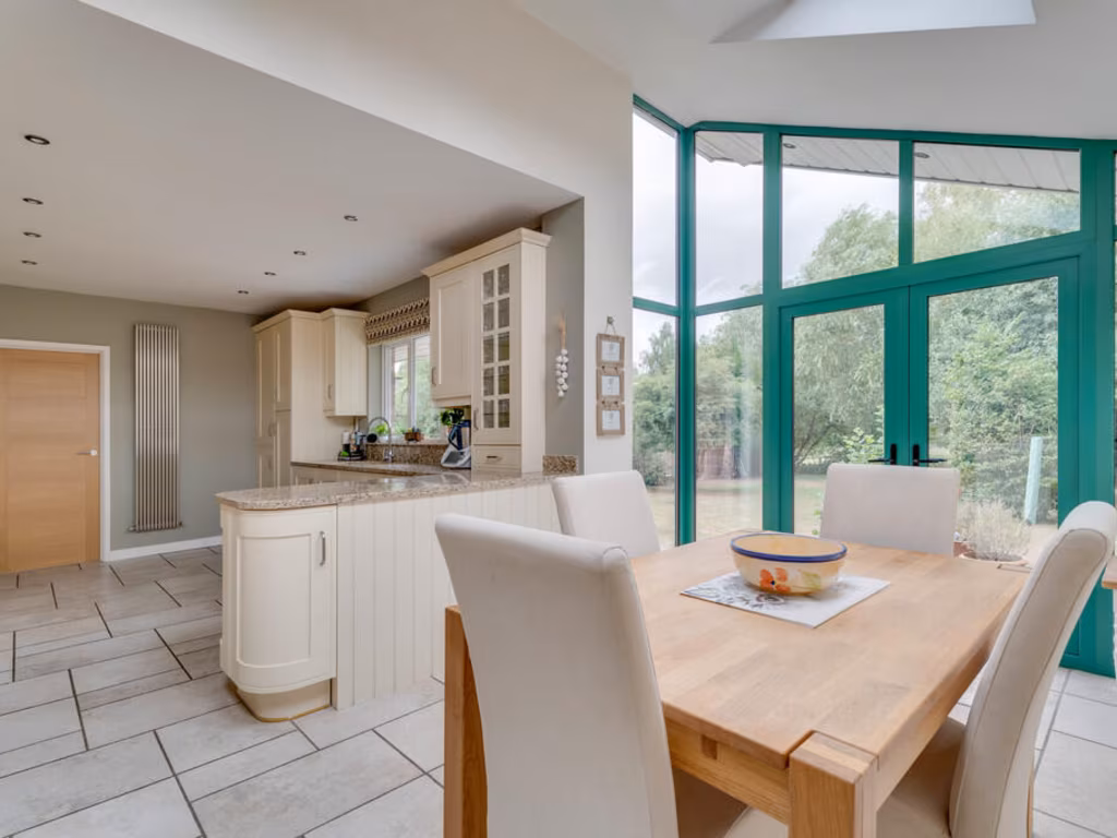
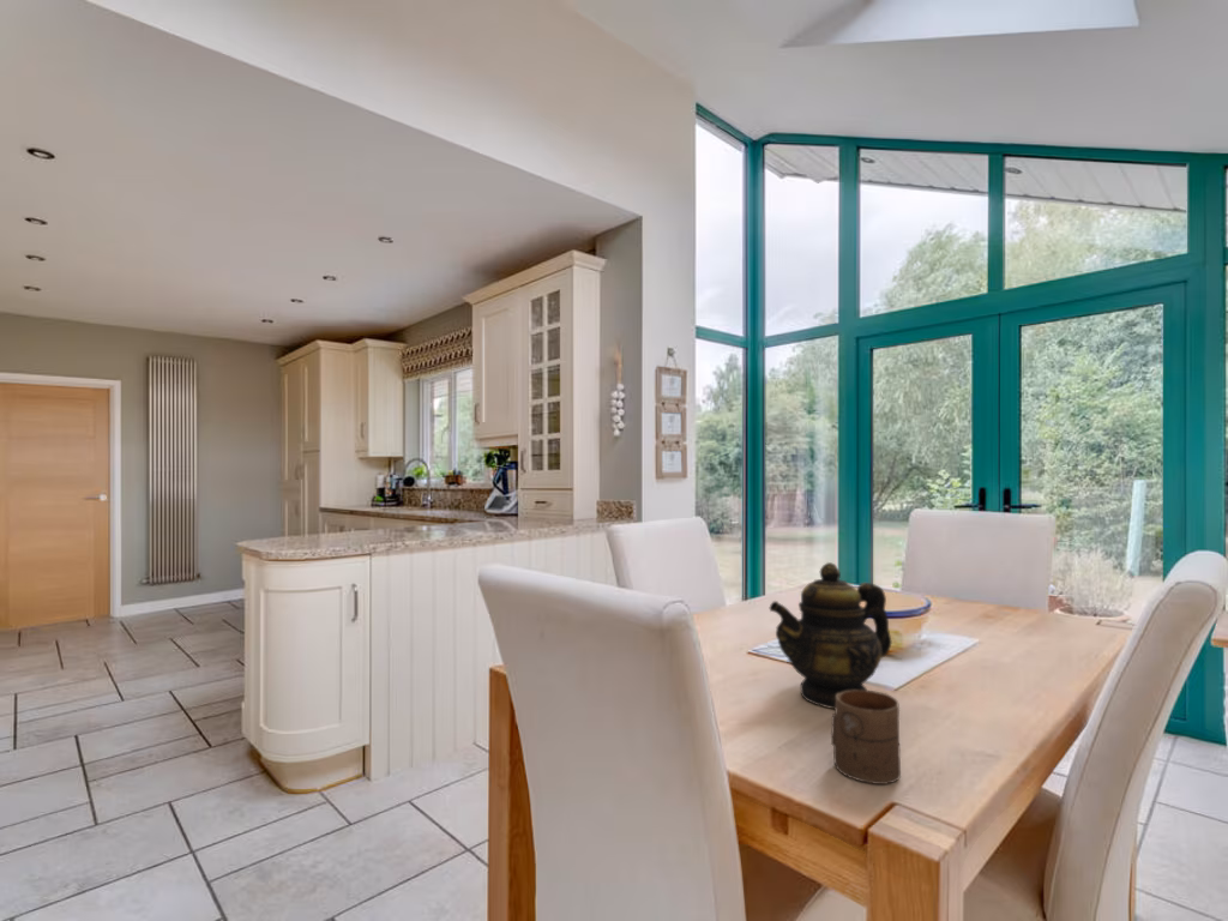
+ cup (865, 734)
+ teapot (833, 628)
